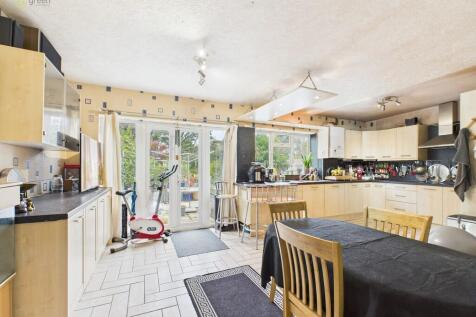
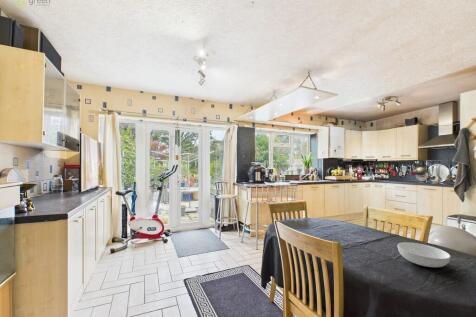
+ serving bowl (422, 256)
